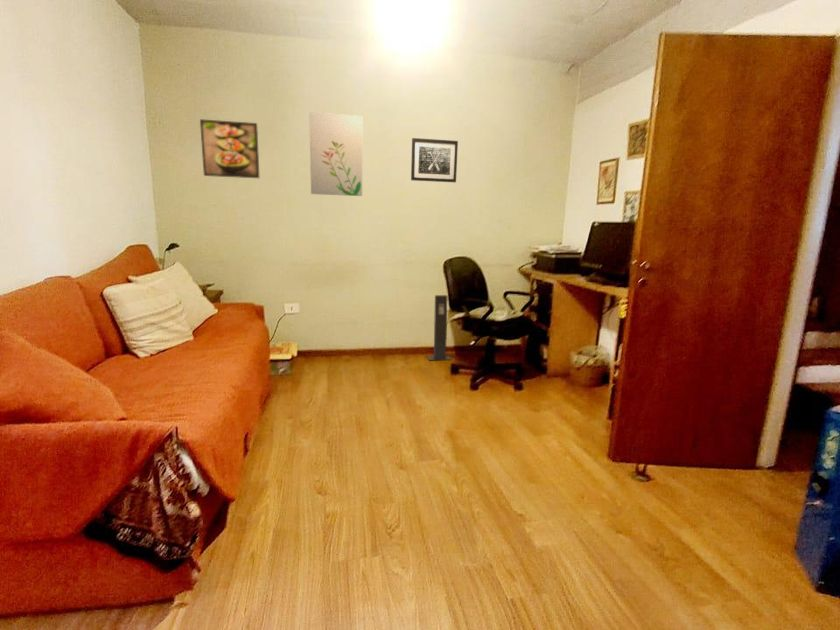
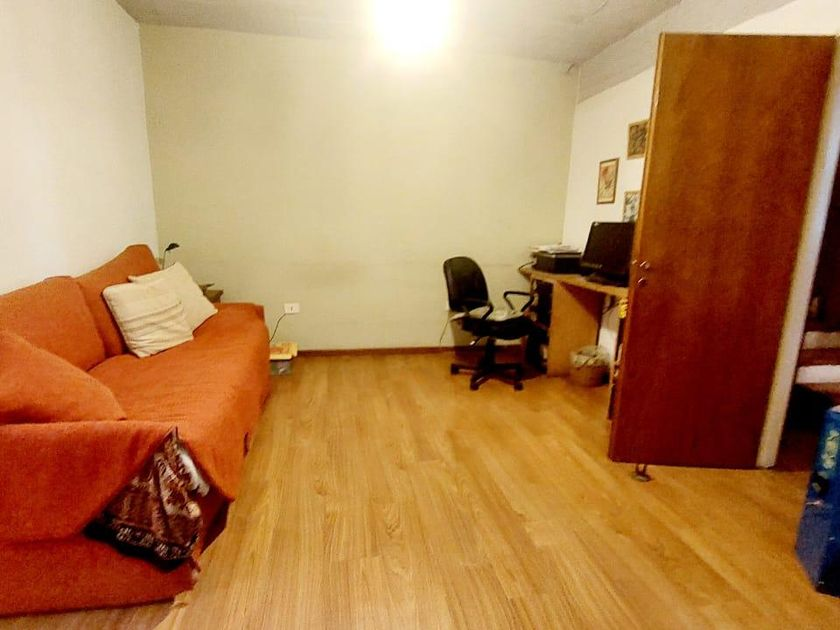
- speaker (440, 327)
- wall art (434, 160)
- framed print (230, 149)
- wall art (336, 155)
